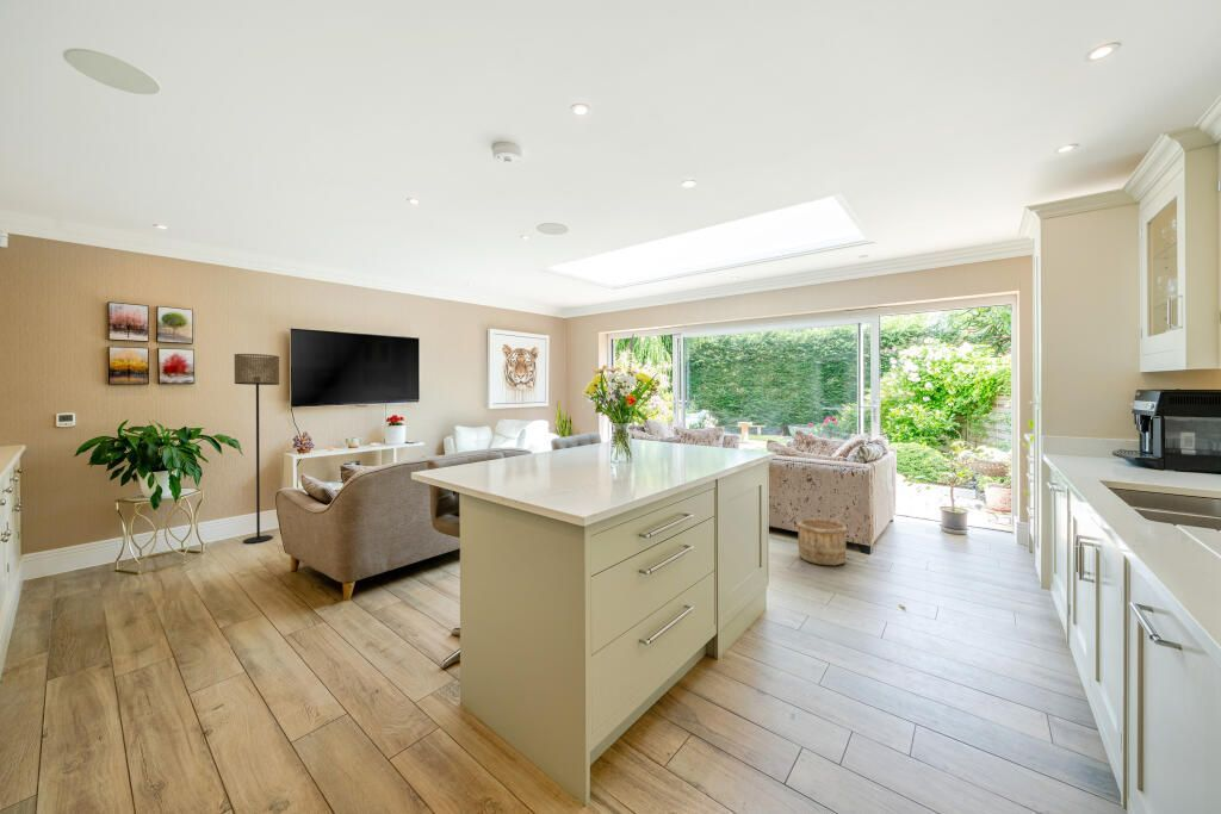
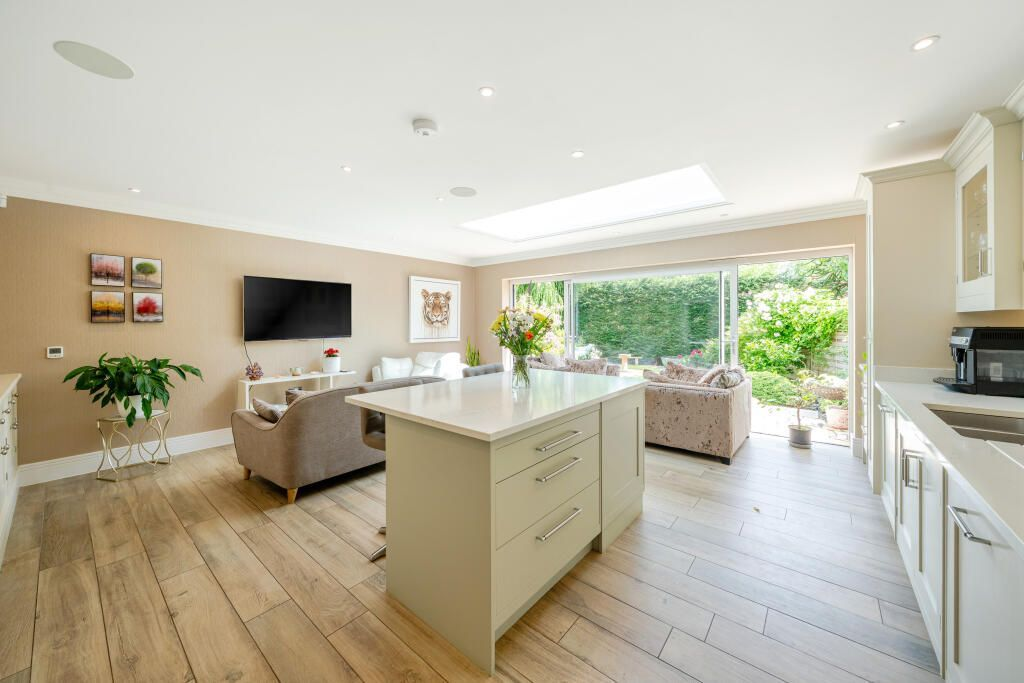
- floor lamp (258, 447)
- wooden bucket (822, 540)
